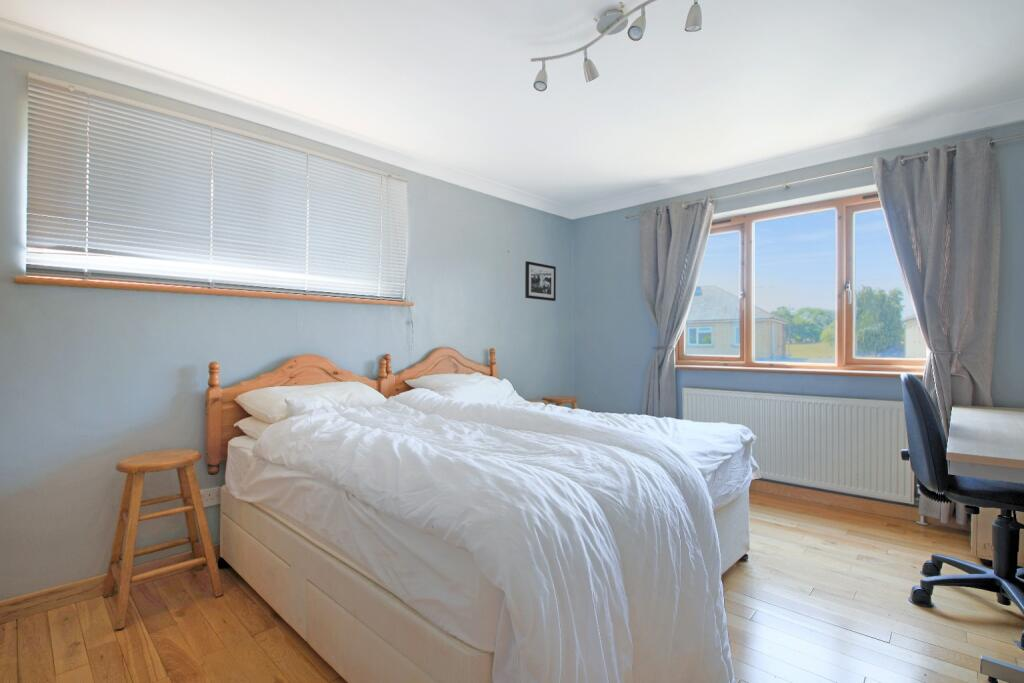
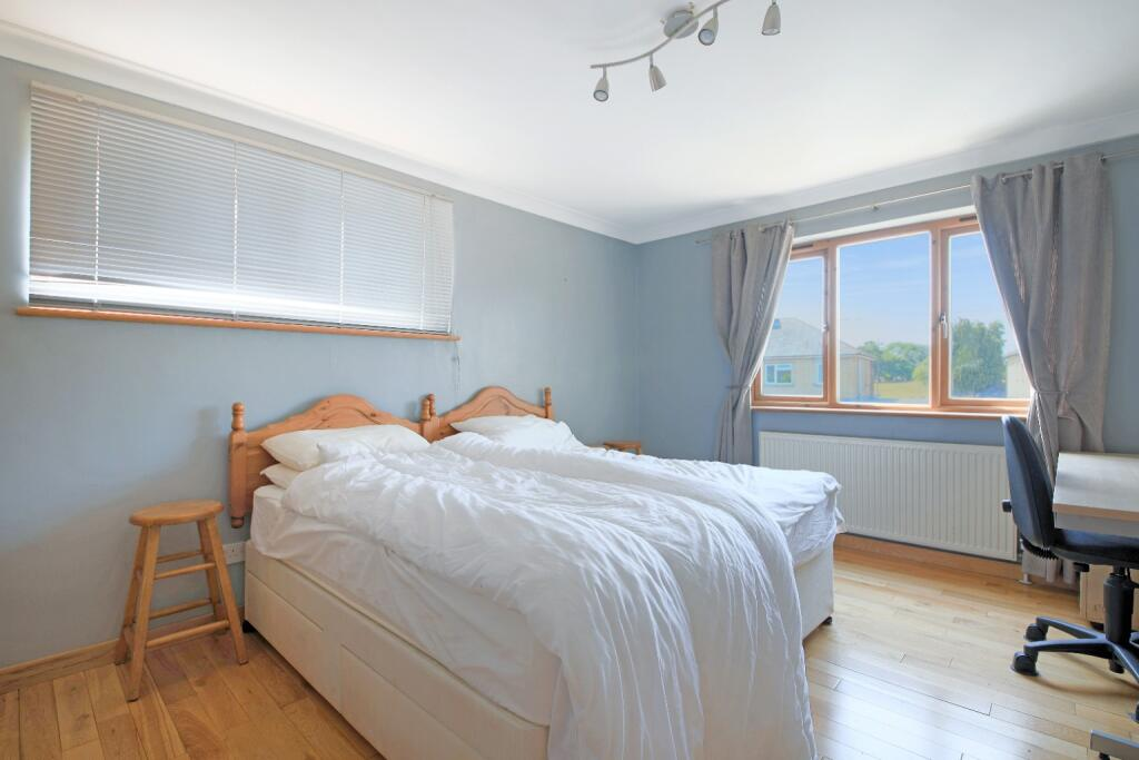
- picture frame (540, 281)
